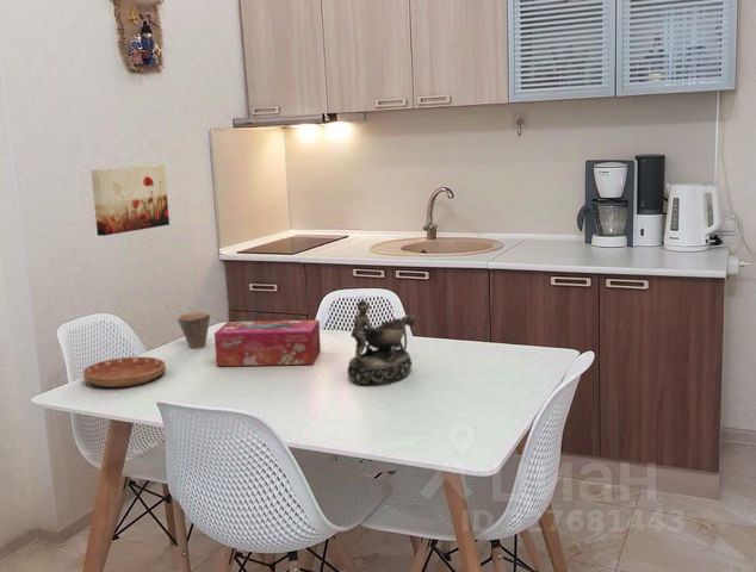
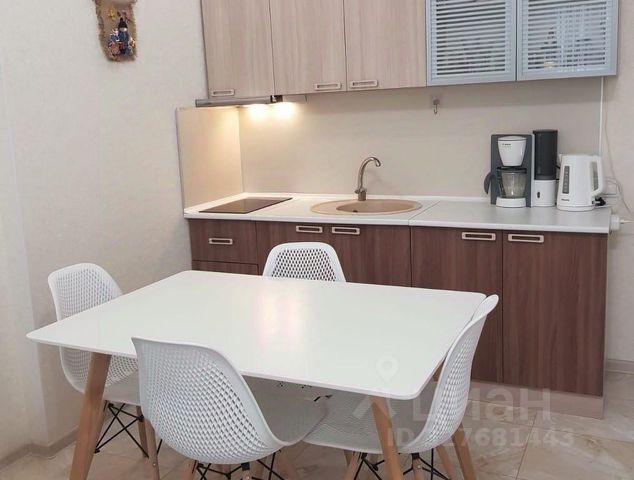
- decorative bowl (382, 334)
- cup (194, 330)
- wall art (132, 199)
- saucer (124, 372)
- tissue box (268, 342)
